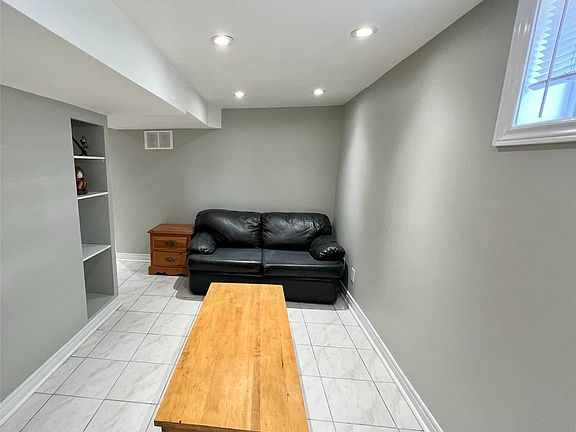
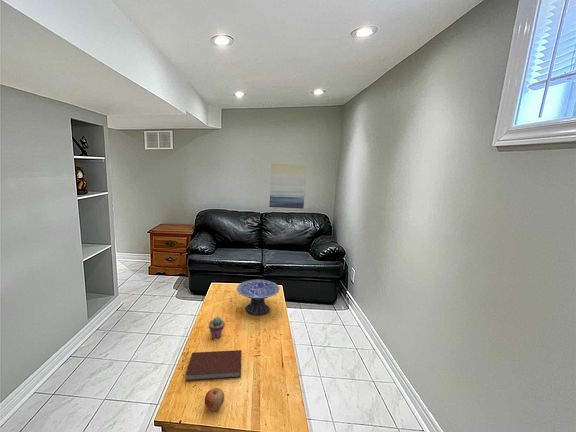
+ decorative bowl (257, 298)
+ apple (214, 398)
+ wall art (287, 186)
+ potted succulent (216, 327)
+ book (215, 364)
